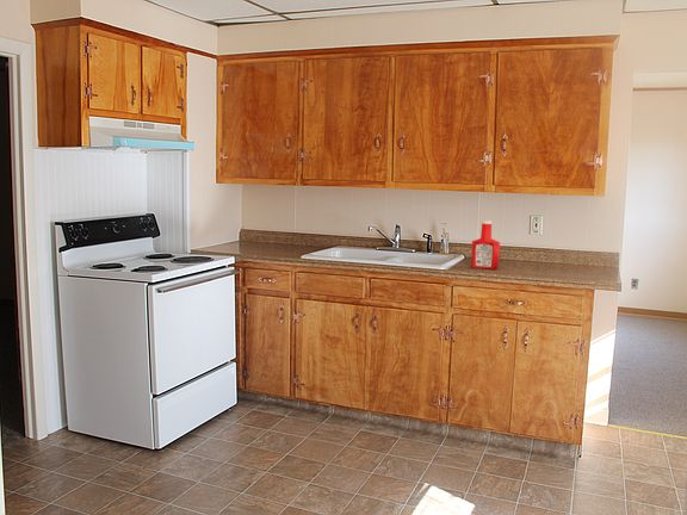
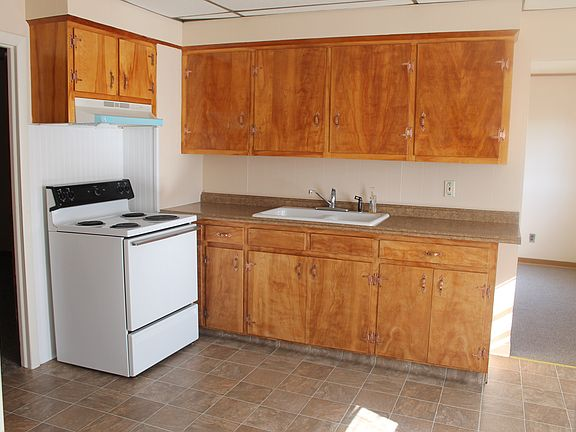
- soap bottle (485, 243)
